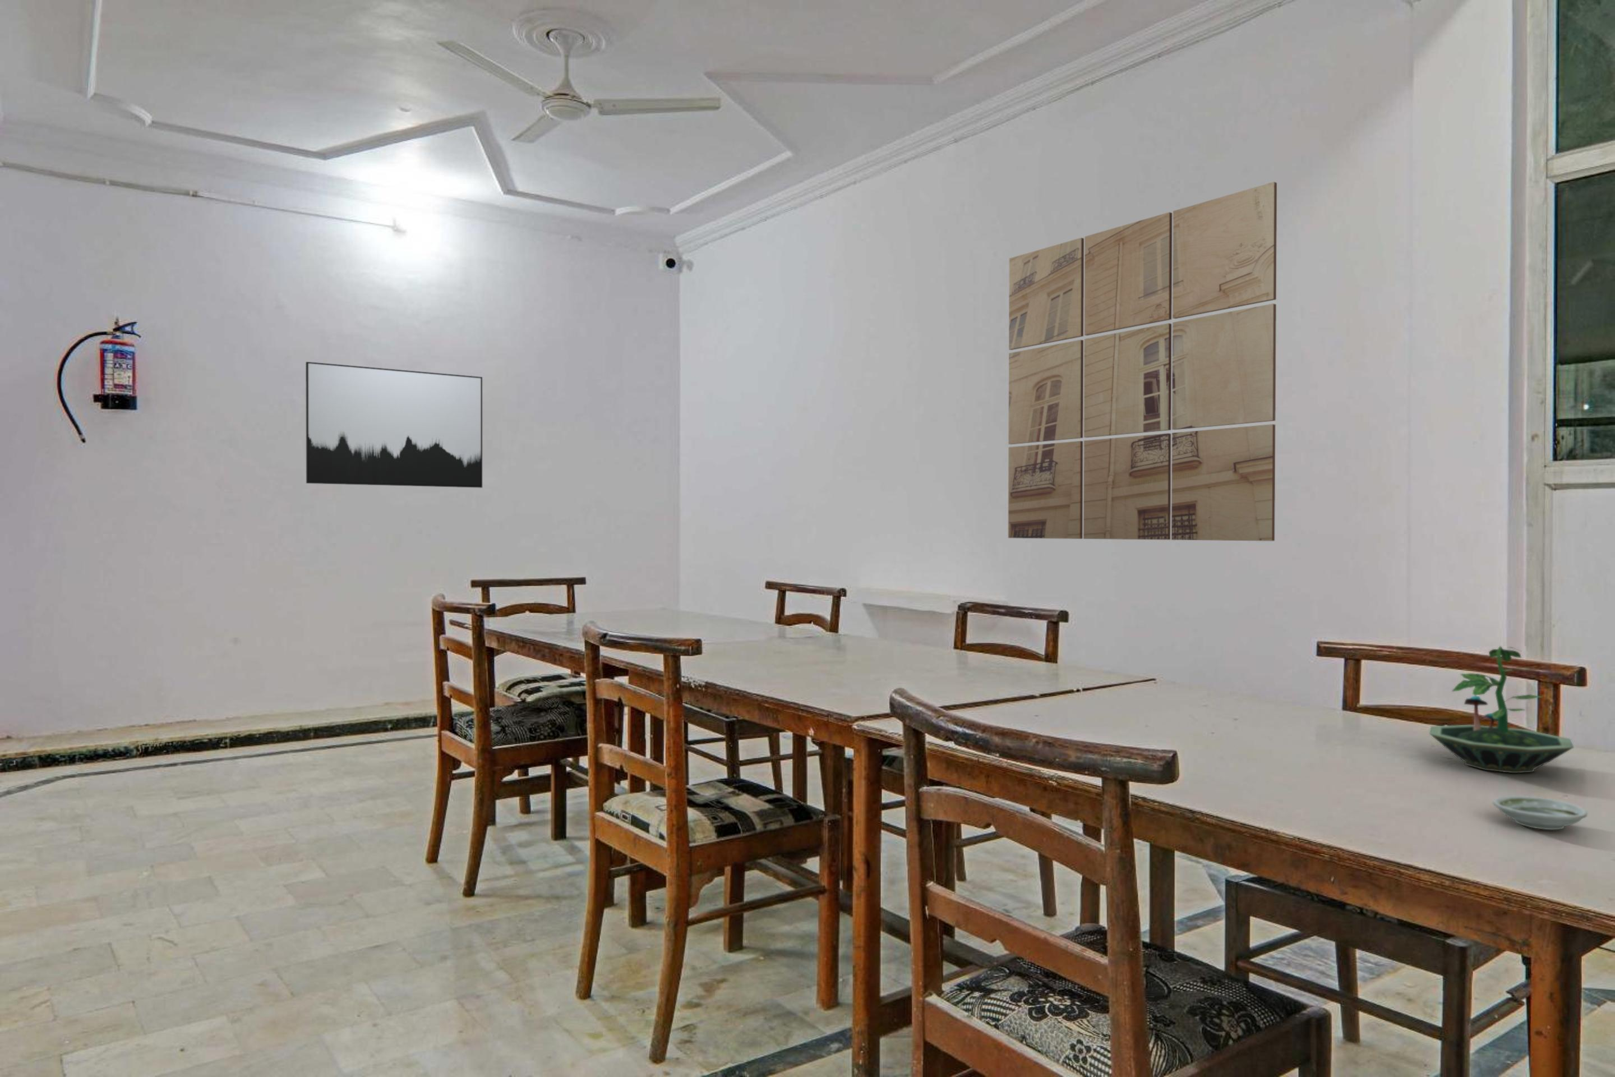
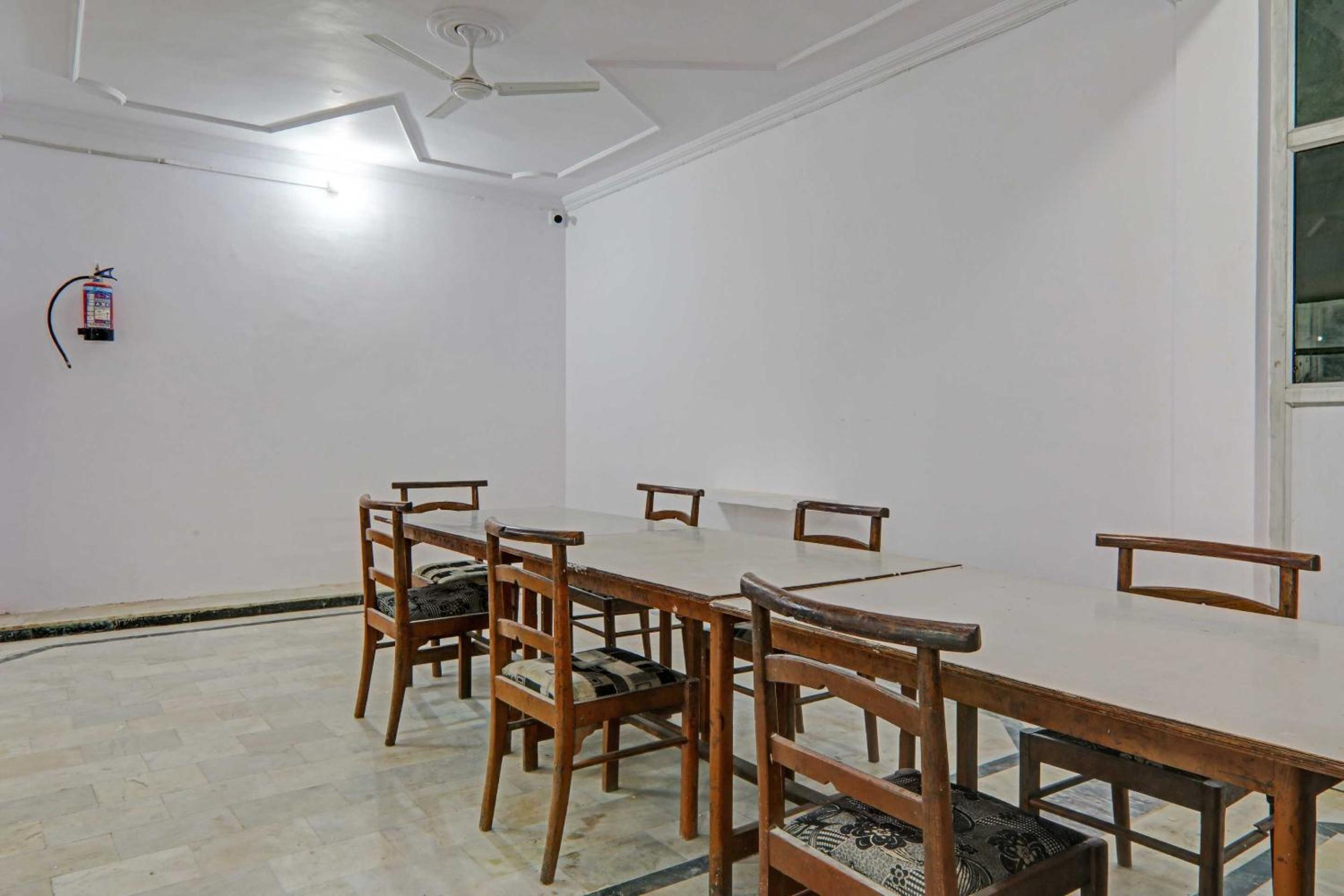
- terrarium (1498, 668)
- wall art (1126, 382)
- wall art (398, 428)
- saucer (1539, 815)
